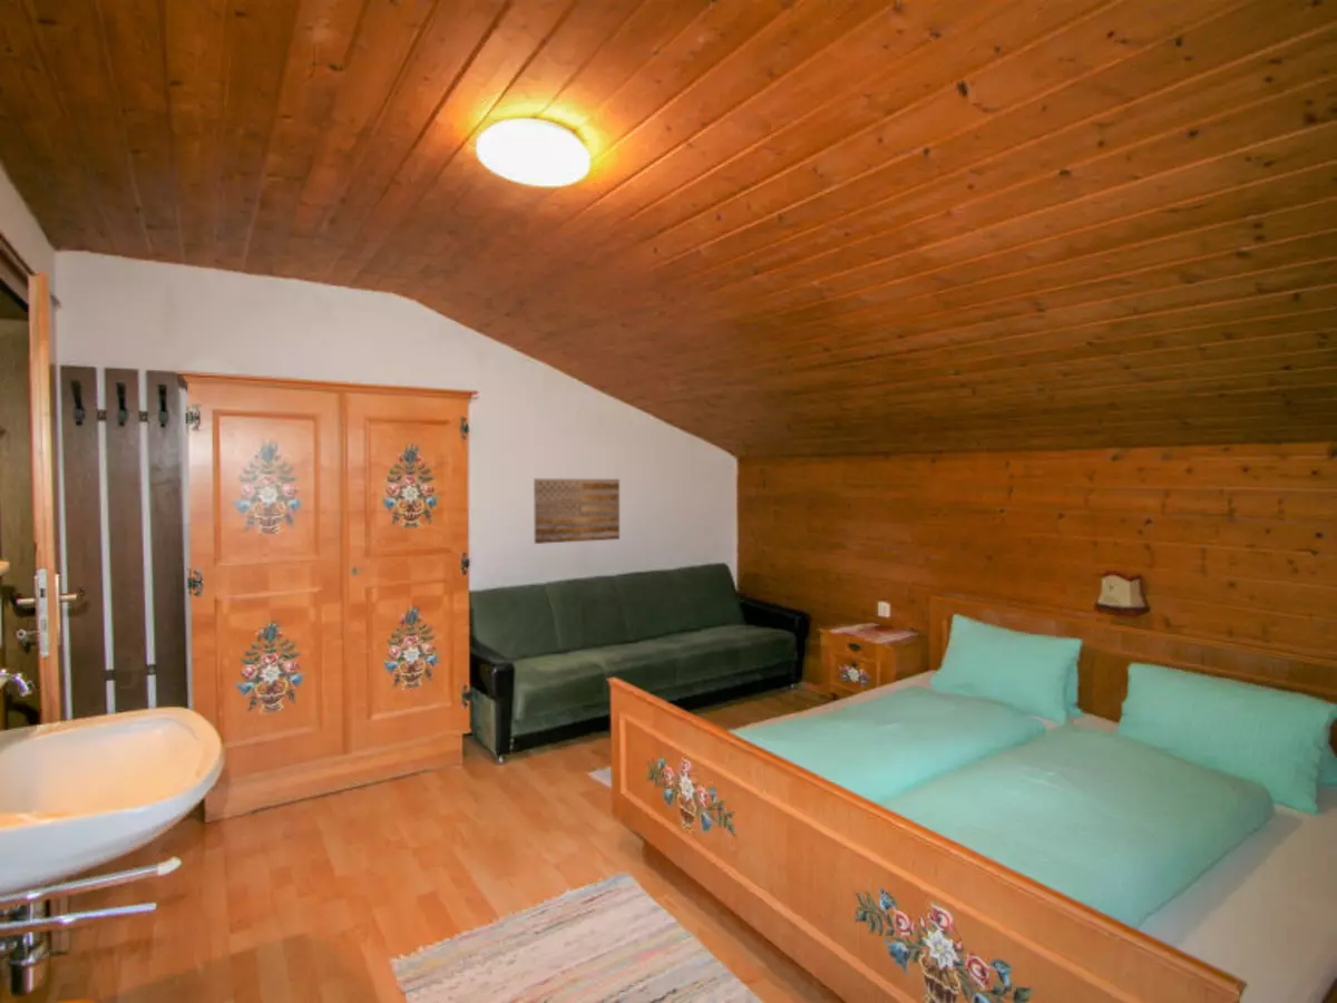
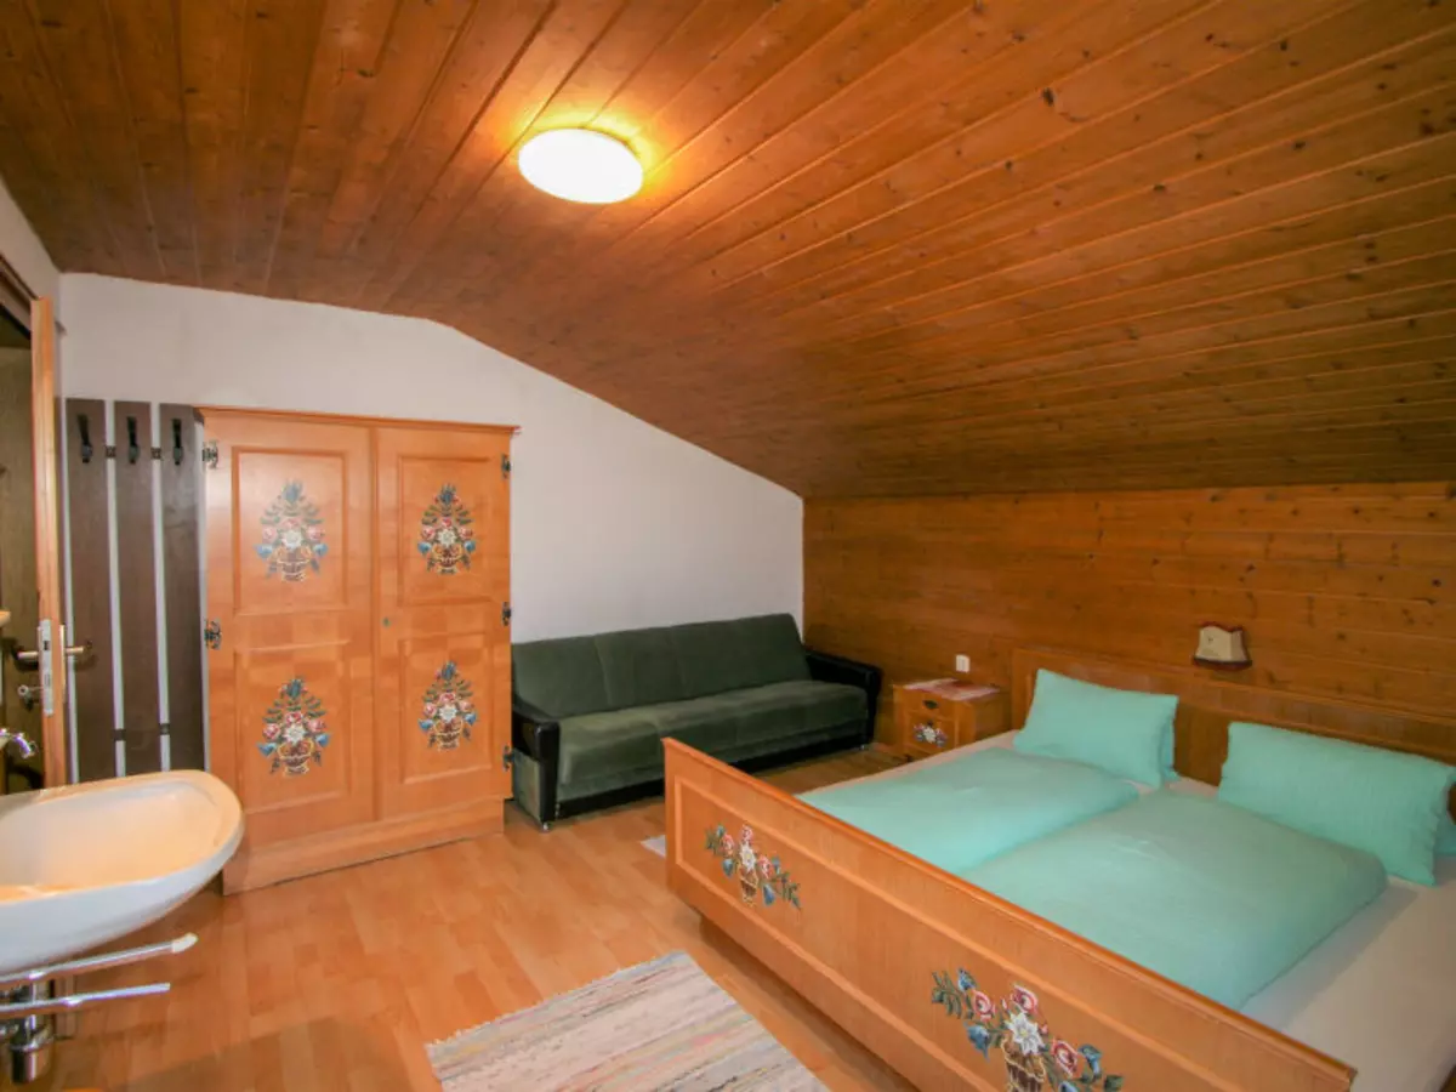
- wall art (578, 509)
